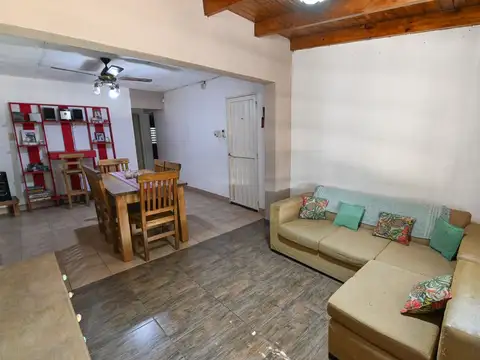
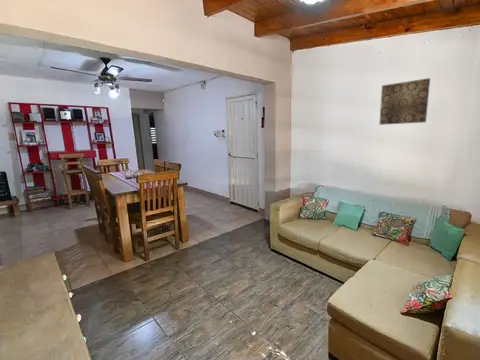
+ wall art (403, 103)
